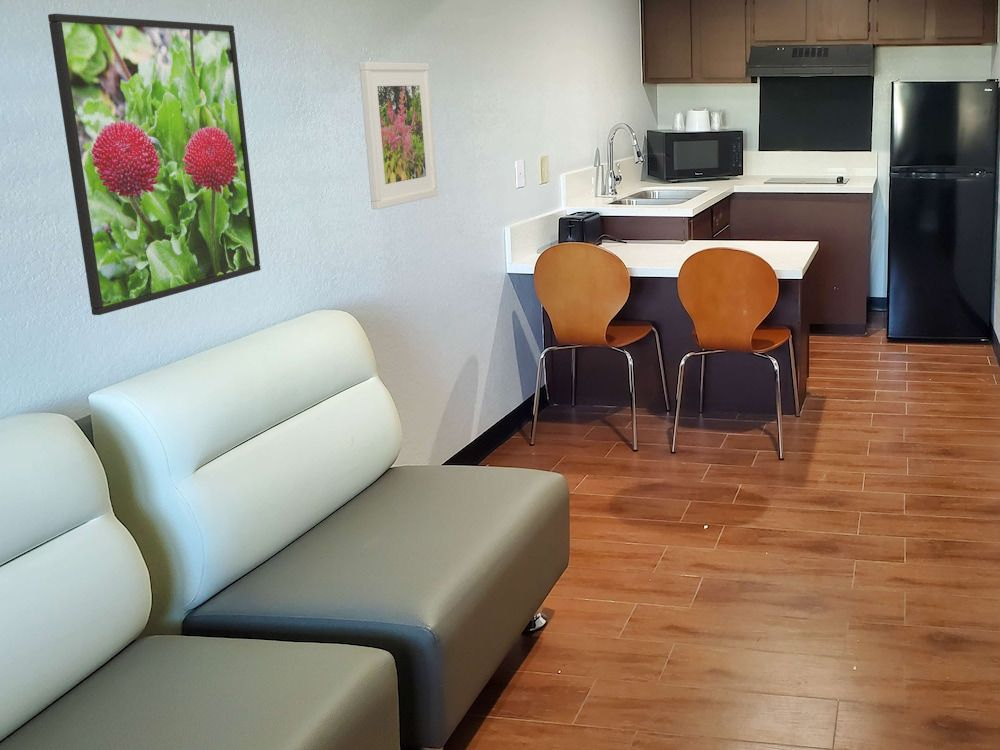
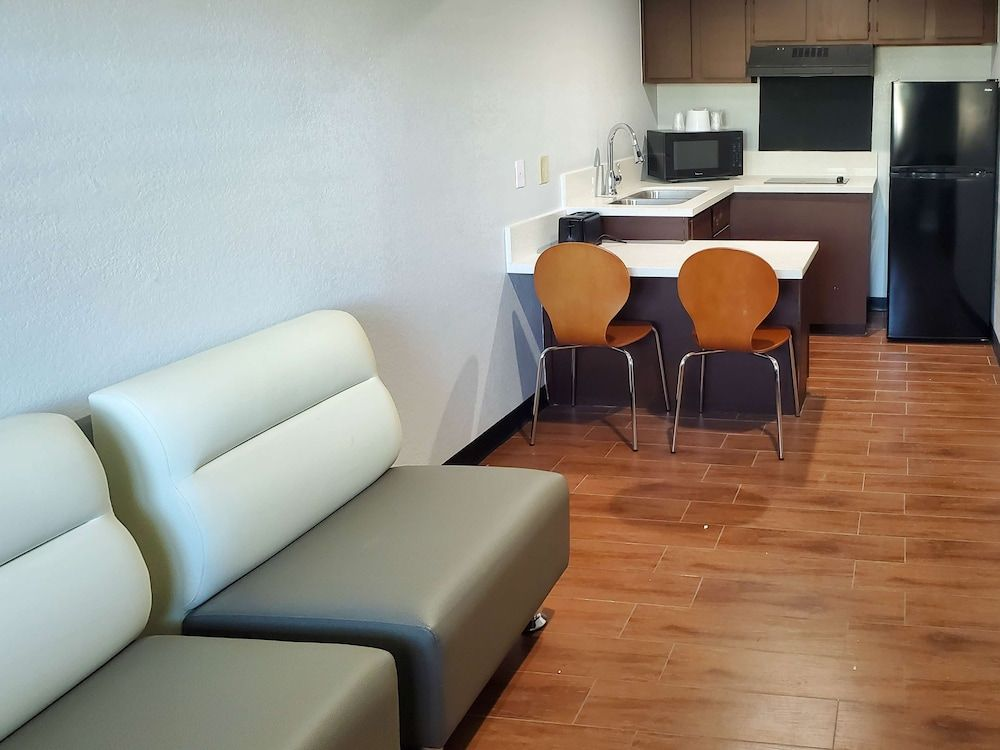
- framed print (401, 133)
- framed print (168, 159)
